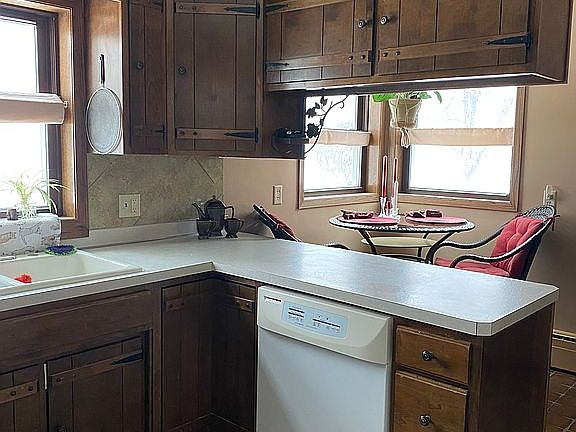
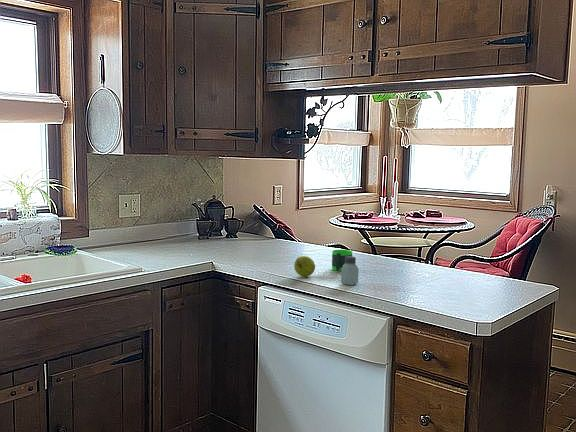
+ apple (304, 266)
+ saltshaker (349, 270)
+ mug (340, 260)
